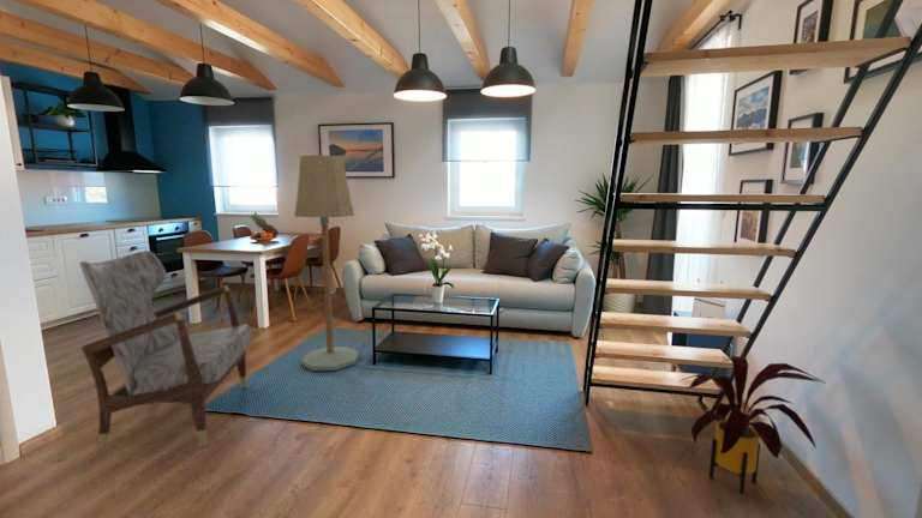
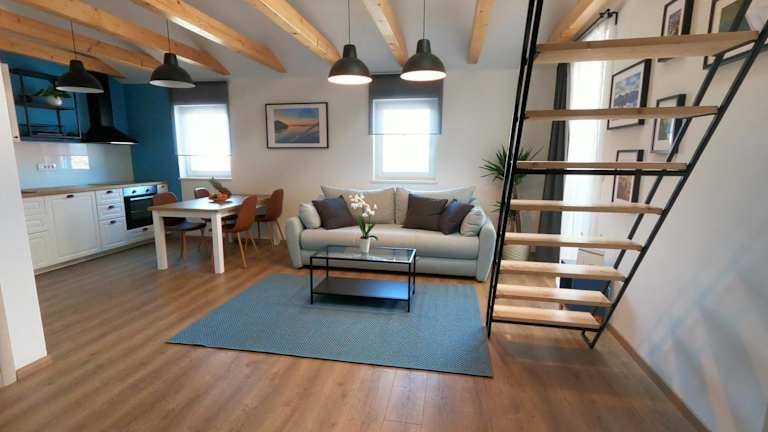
- house plant (743, 418)
- armchair (175, 337)
- floor lamp (325, 261)
